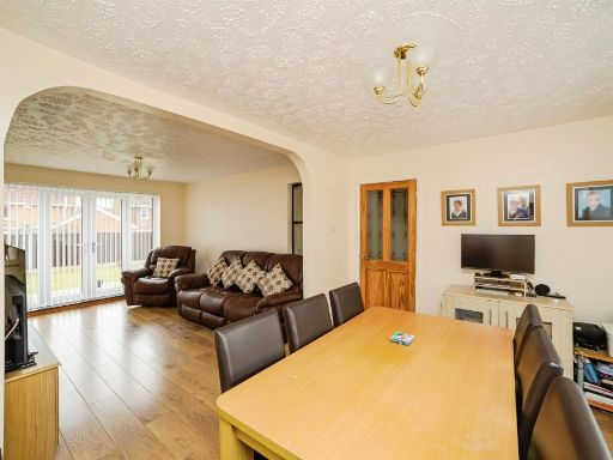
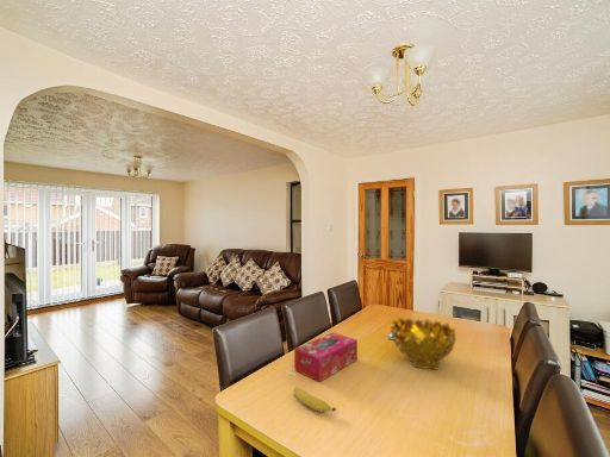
+ decorative bowl (422, 342)
+ fruit (311, 399)
+ tissue box (326, 353)
